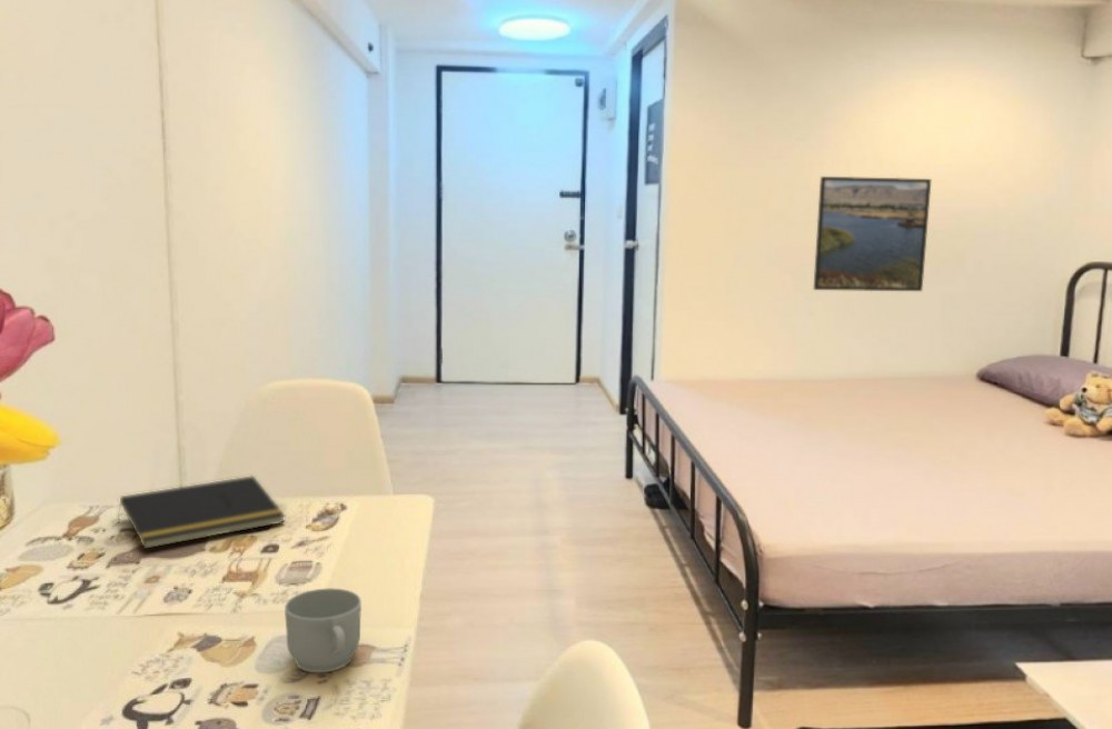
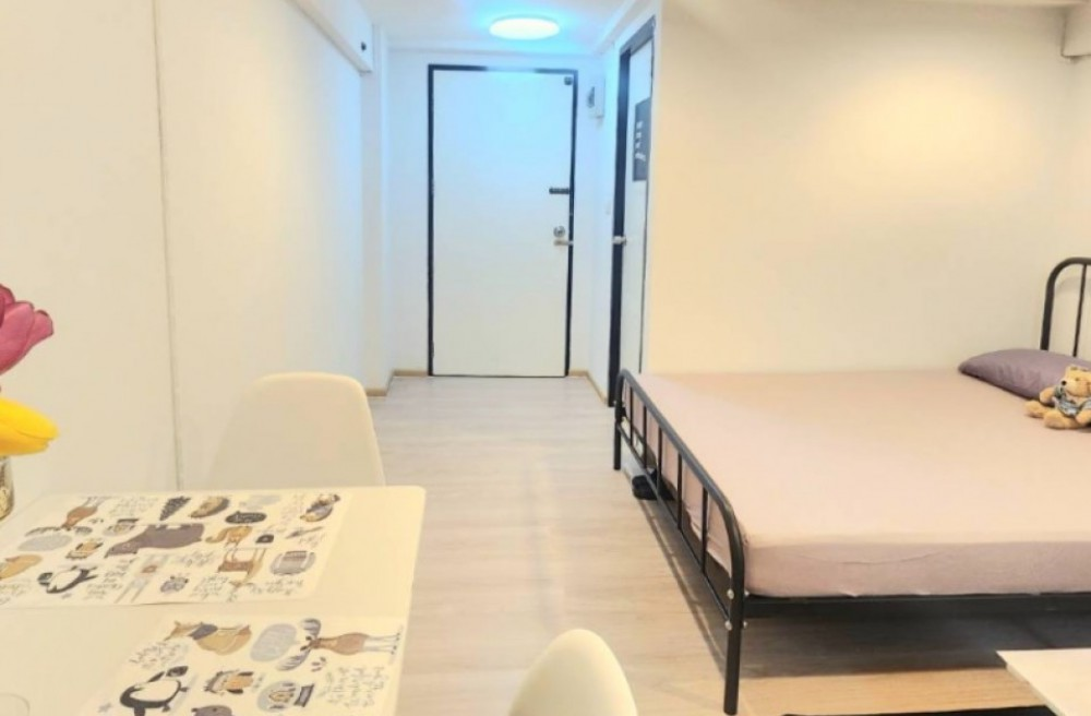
- notepad (202, 509)
- mug (326, 636)
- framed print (872, 234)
